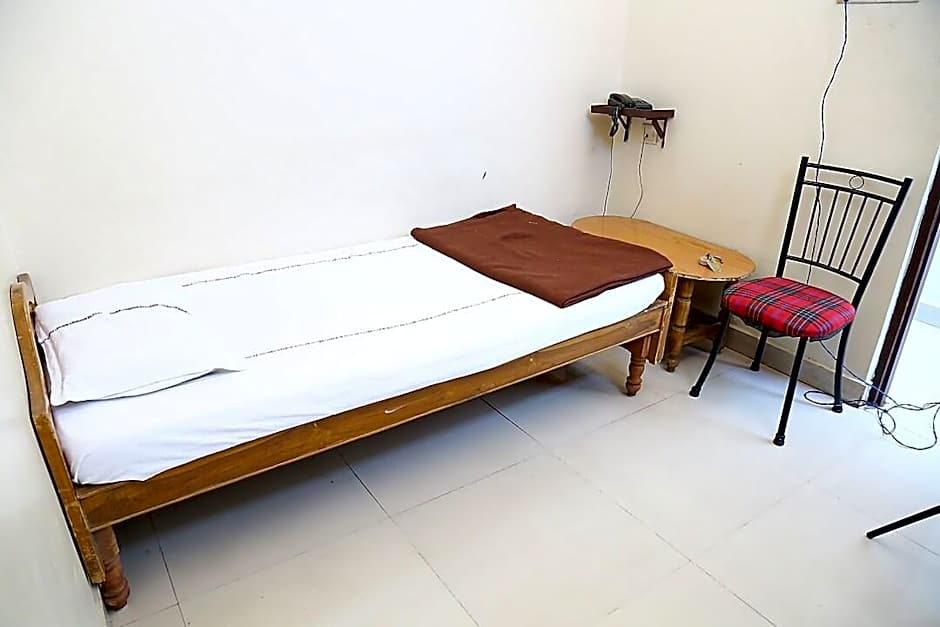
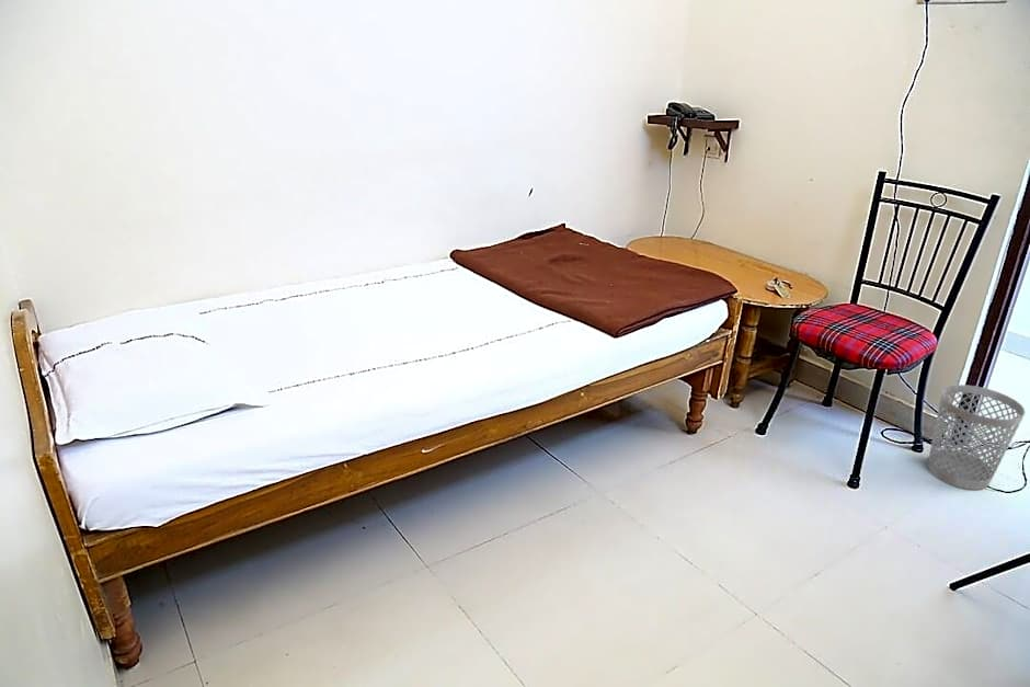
+ wastebasket (970, 438)
